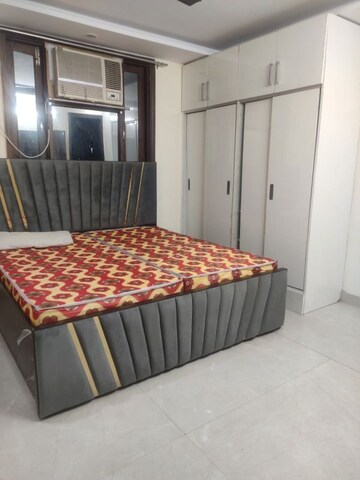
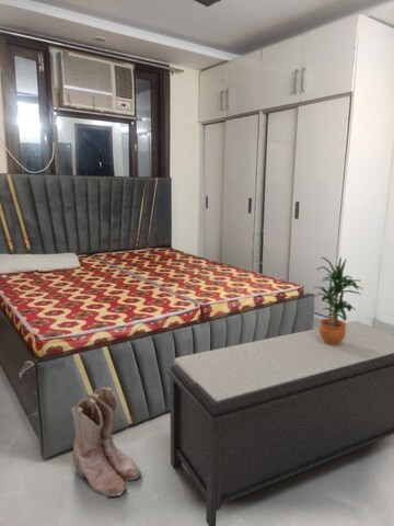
+ potted plant (338, 300)
+ bench (300, 403)
+ boots (105, 436)
